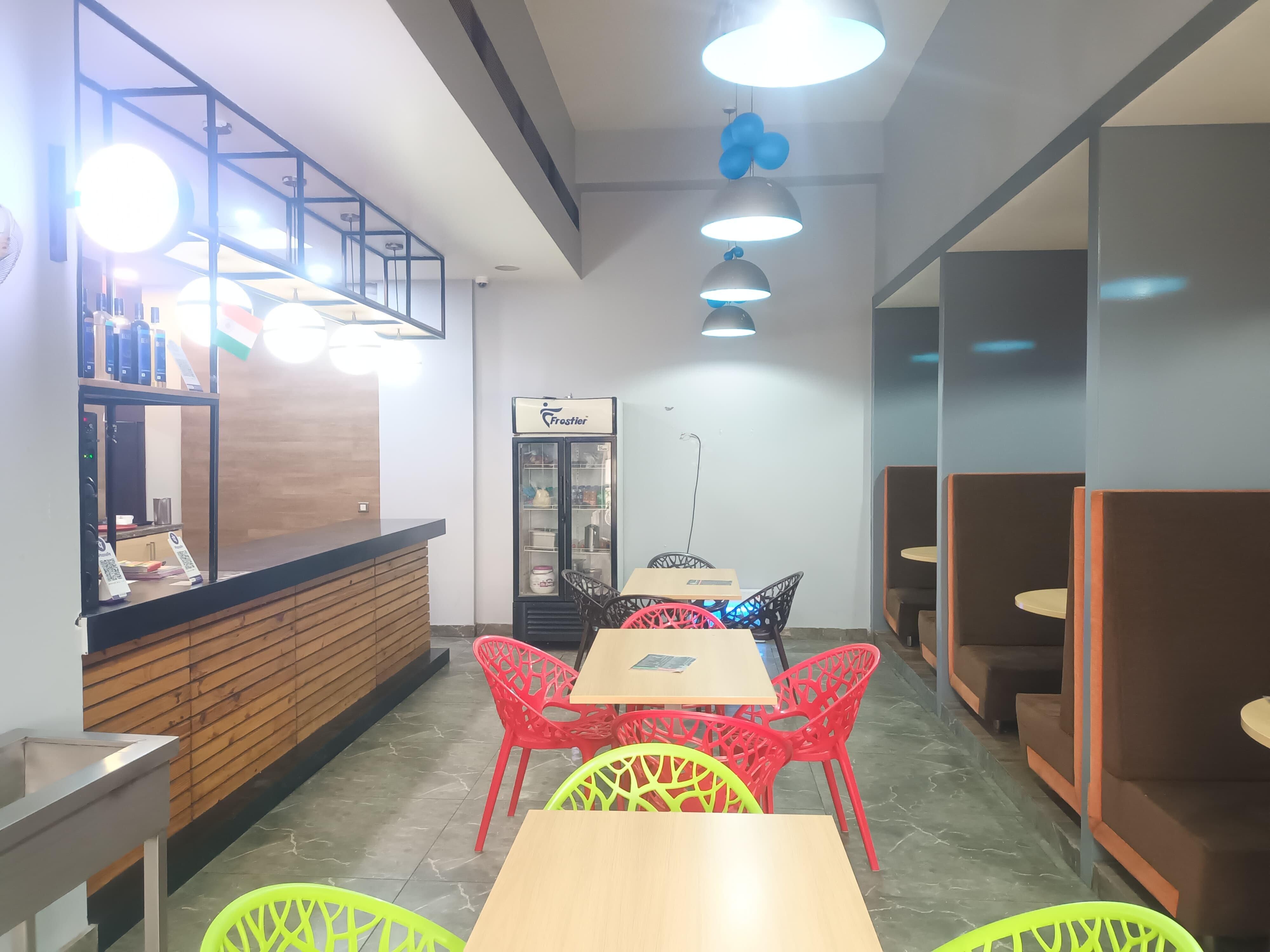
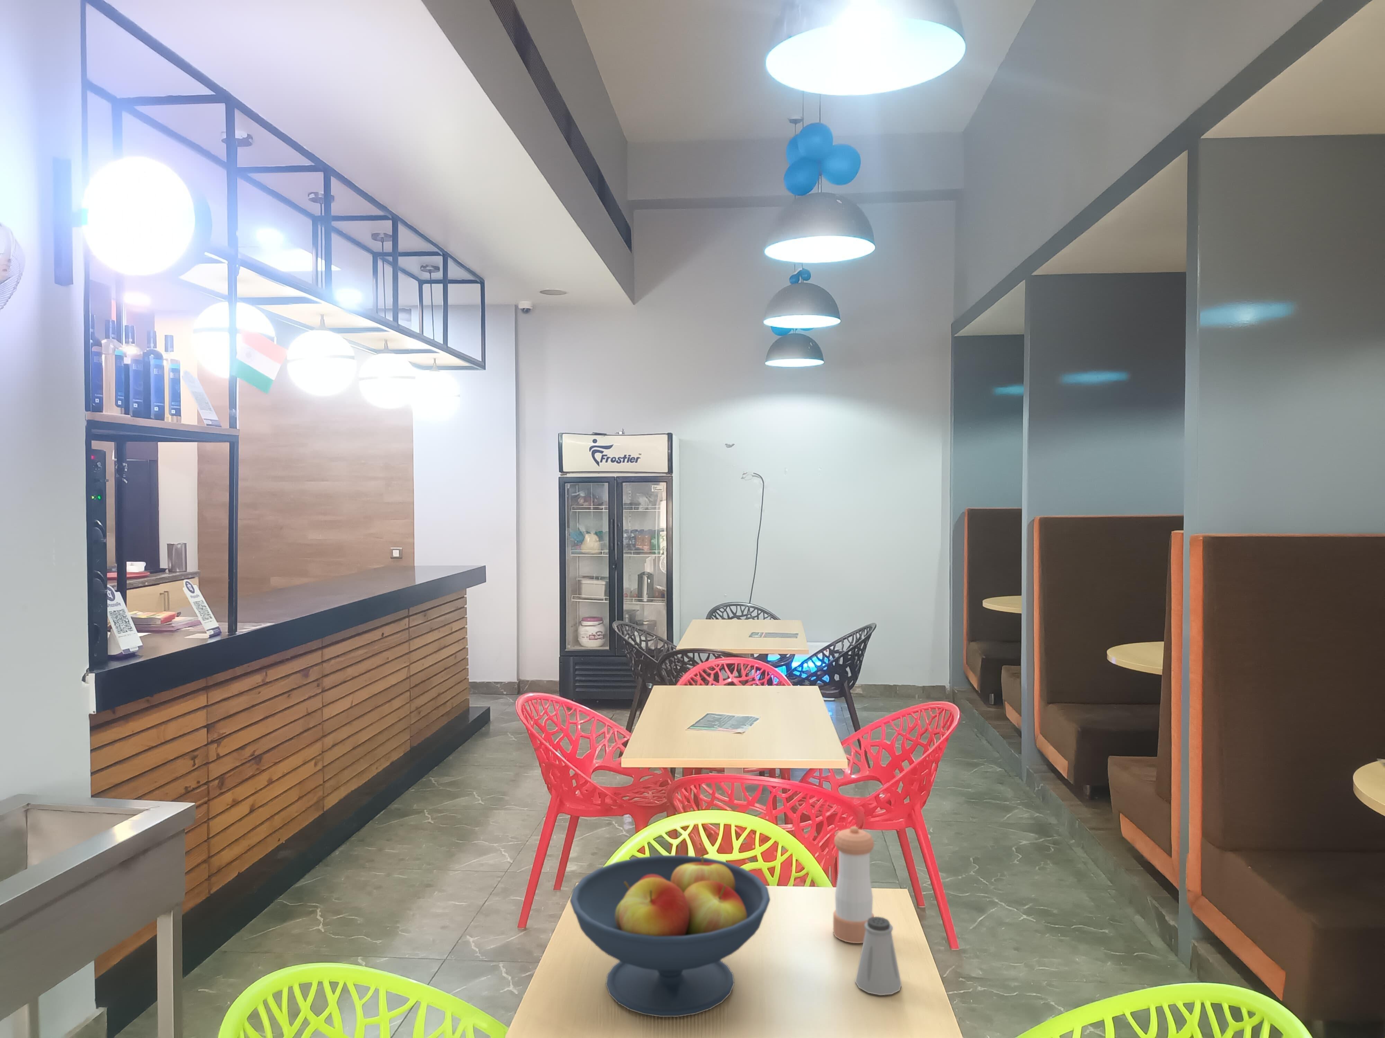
+ pepper shaker (854, 880)
+ fruit bowl (670, 921)
+ saltshaker (878, 952)
